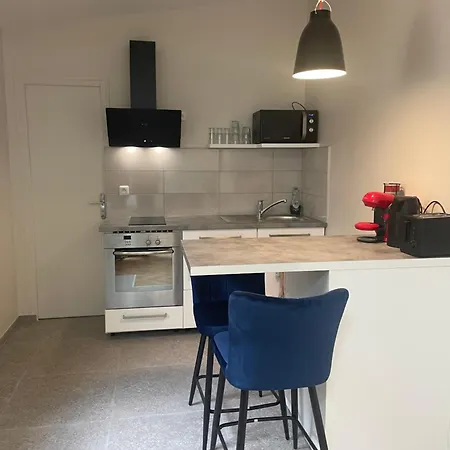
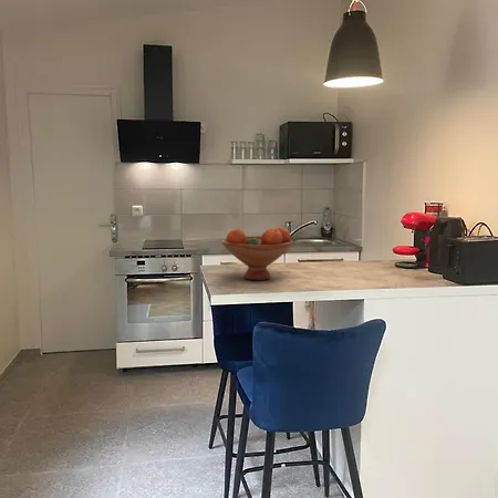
+ fruit bowl (257, 251)
